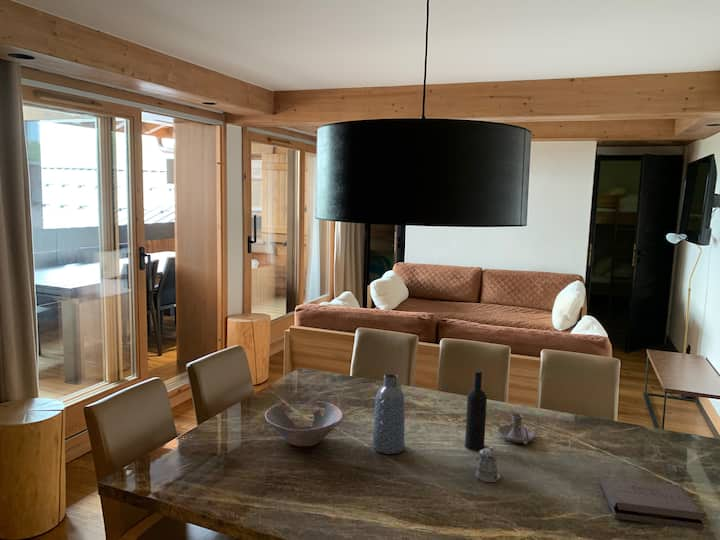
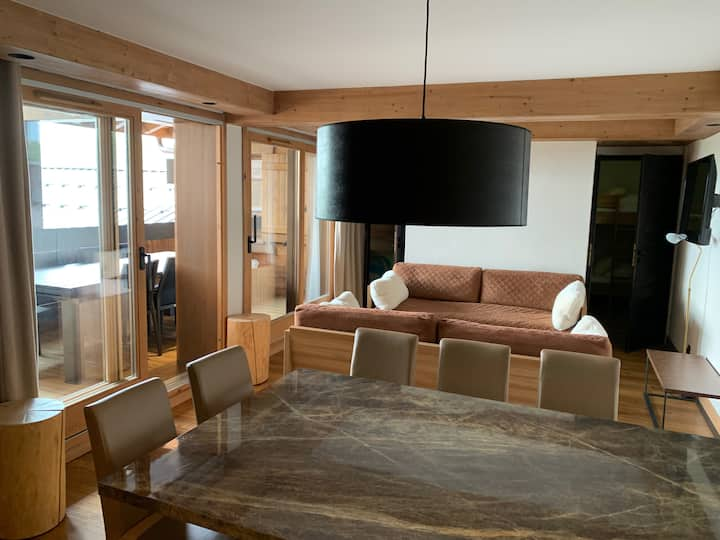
- bowl (303, 426)
- pepper shaker (486, 463)
- vase (389, 412)
- wine bottle (476, 409)
- pizza box (648, 496)
- candle holder (518, 428)
